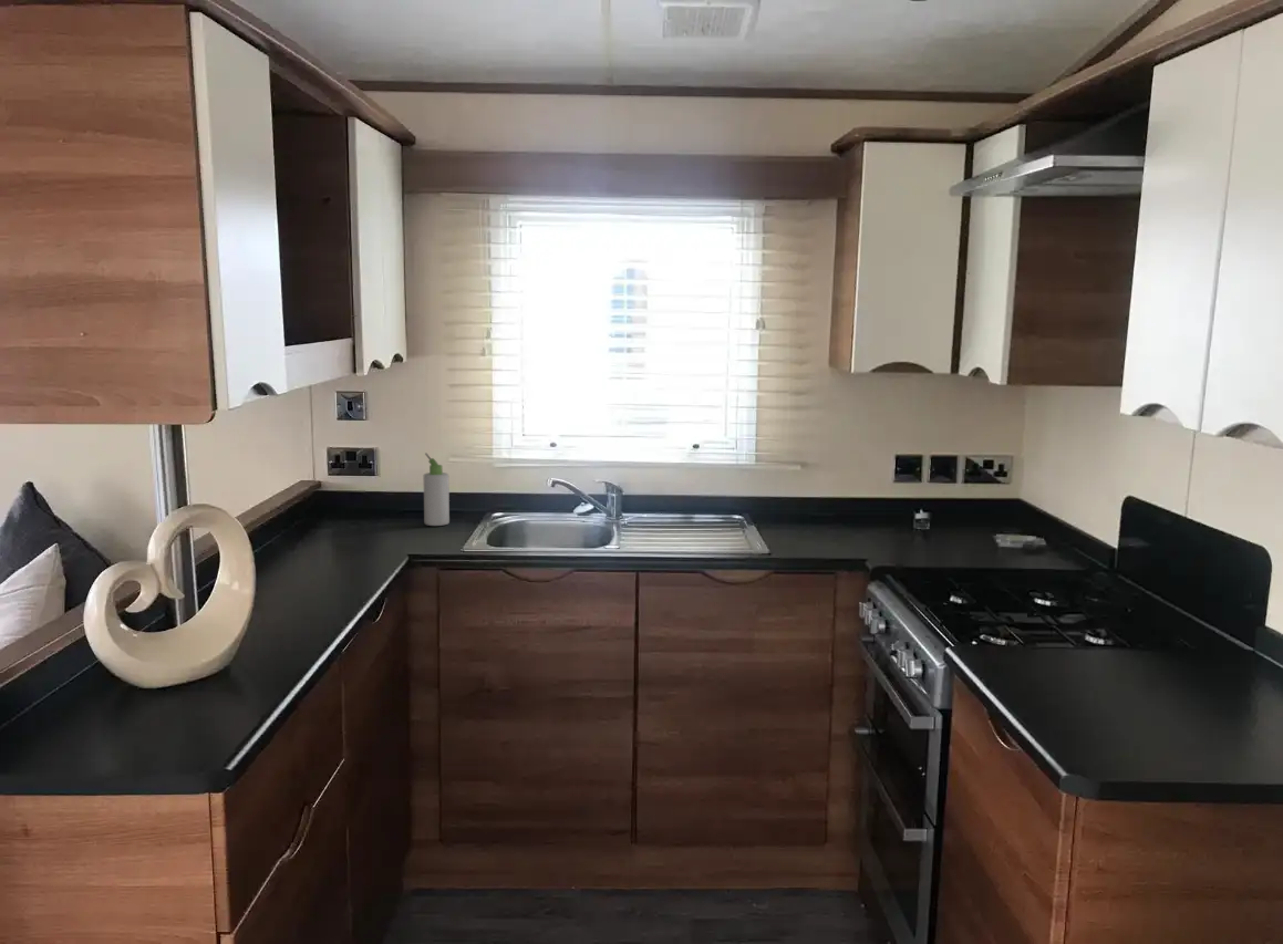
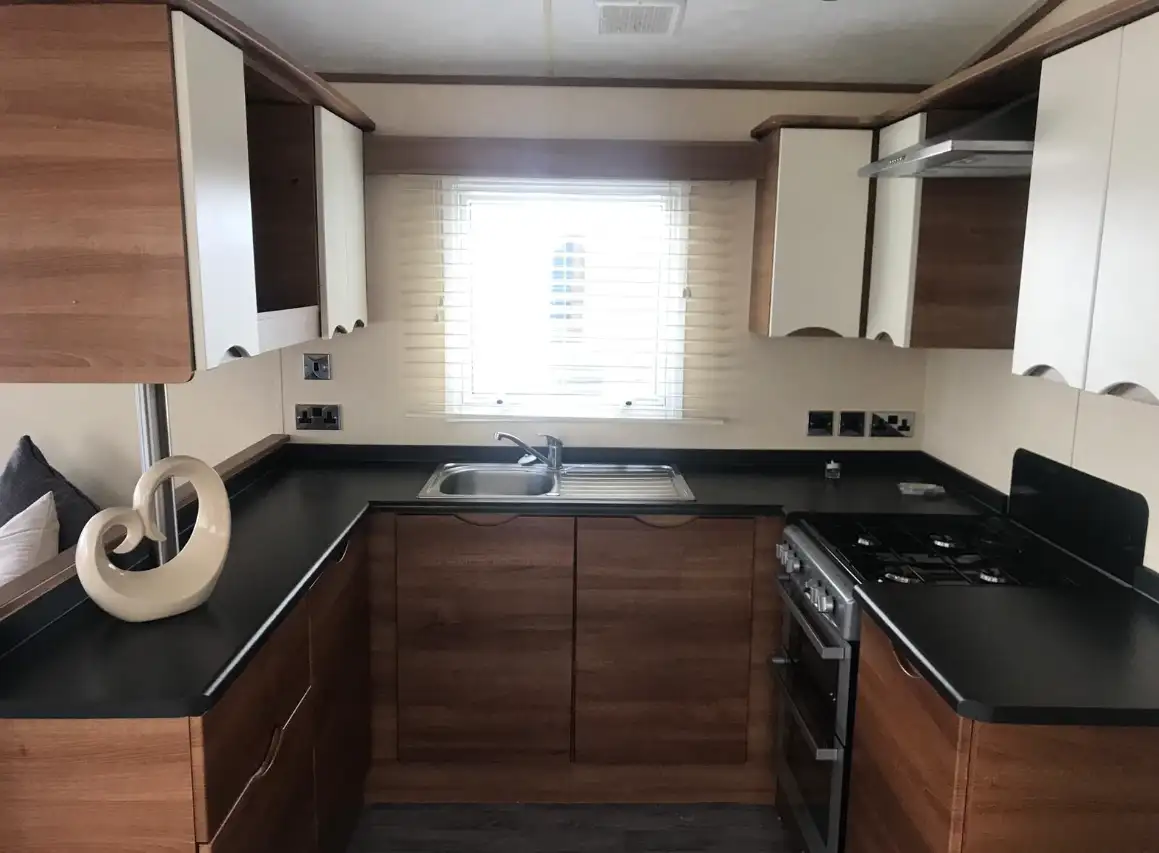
- bottle (434, 488)
